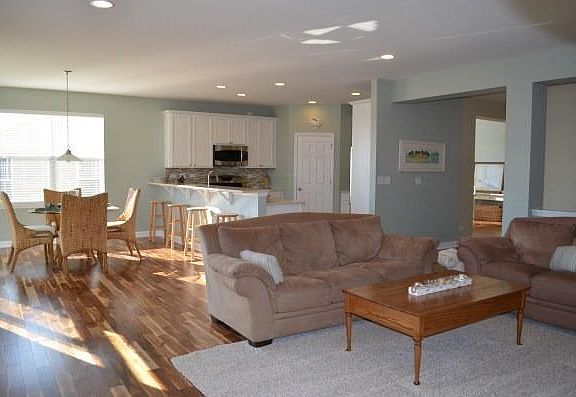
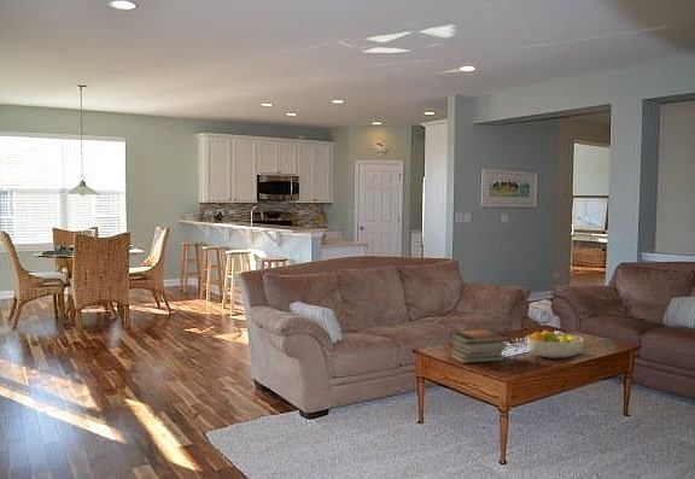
+ book stack (478, 345)
+ fruit bowl (554, 341)
